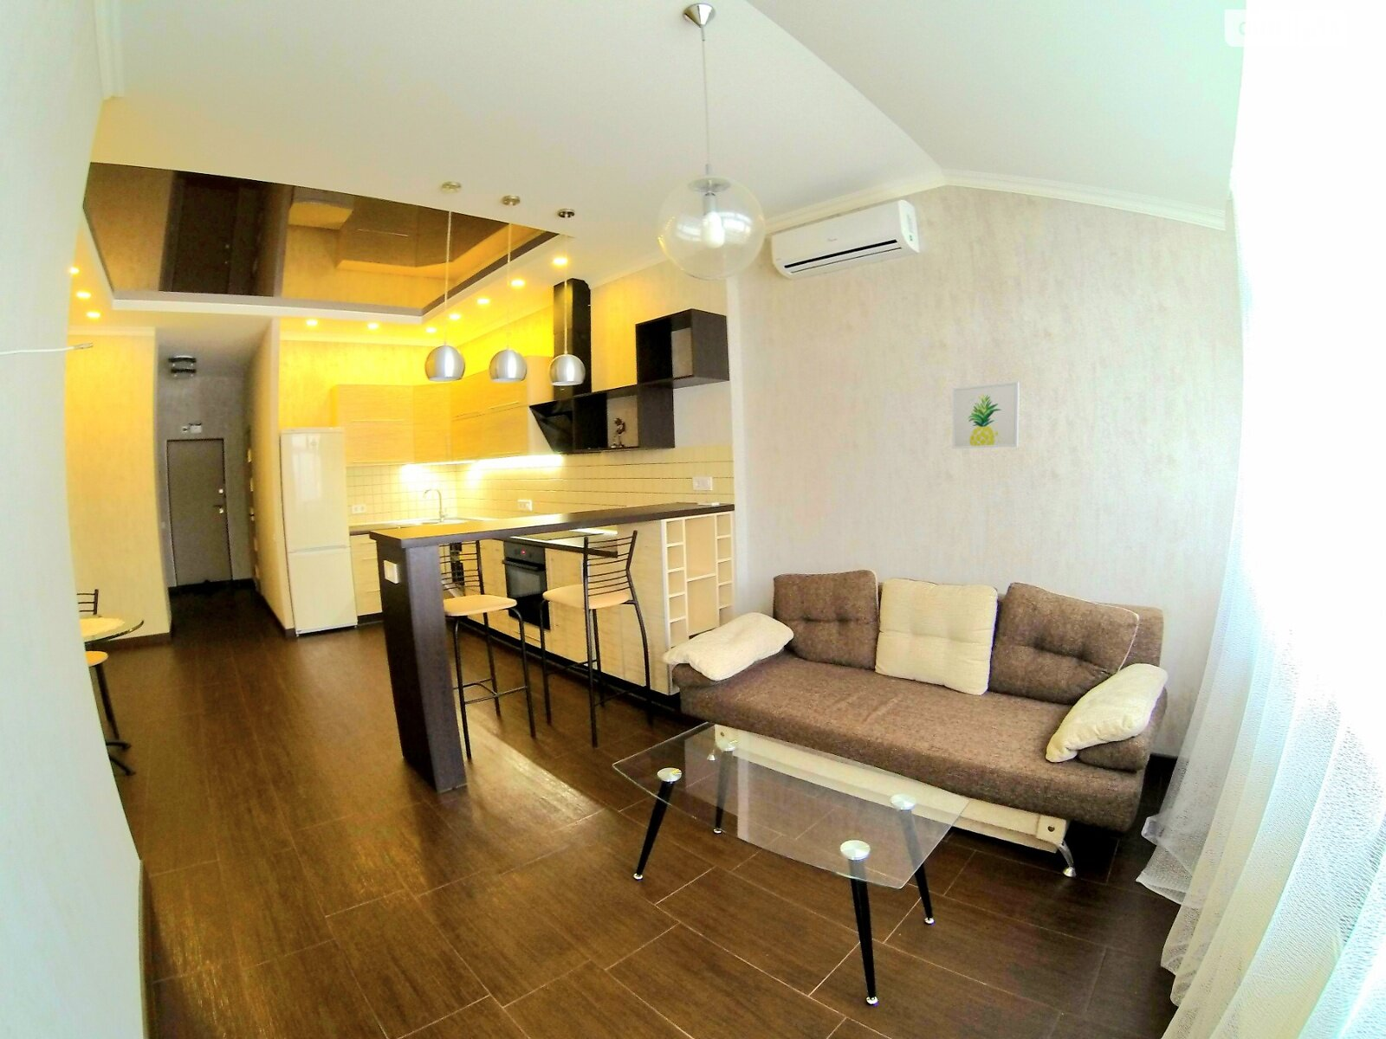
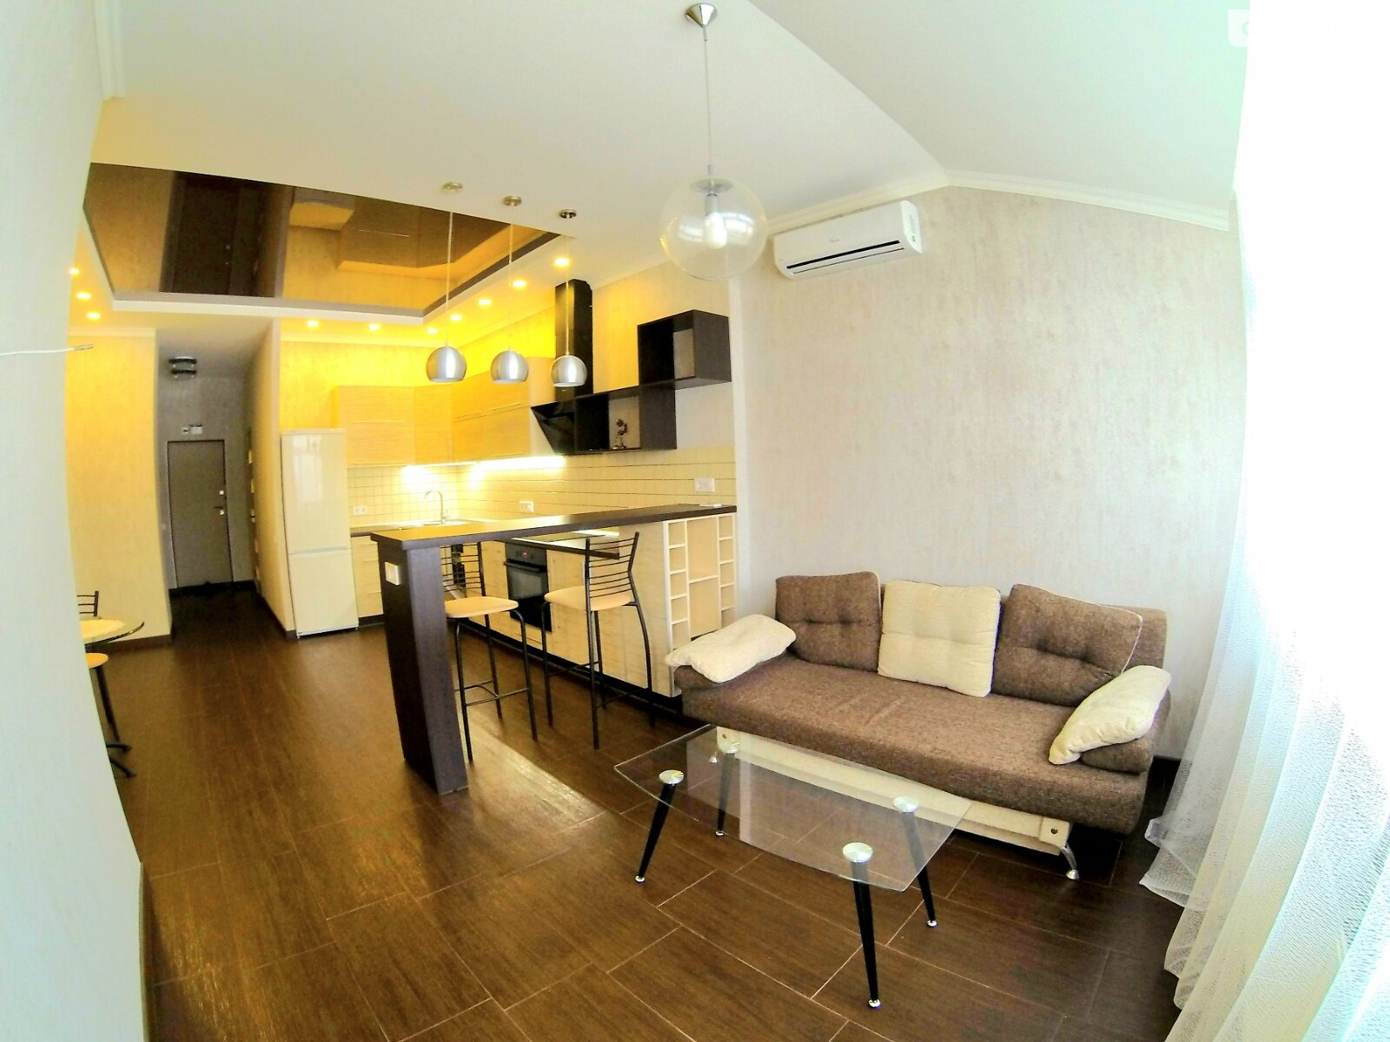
- wall art (984, 417)
